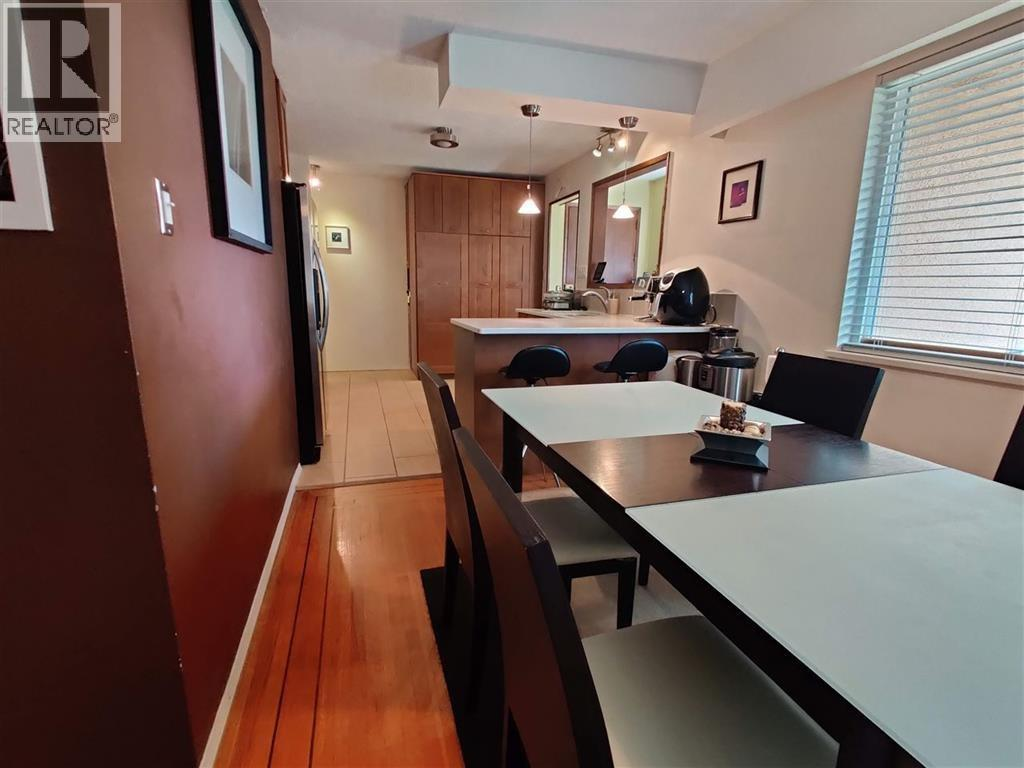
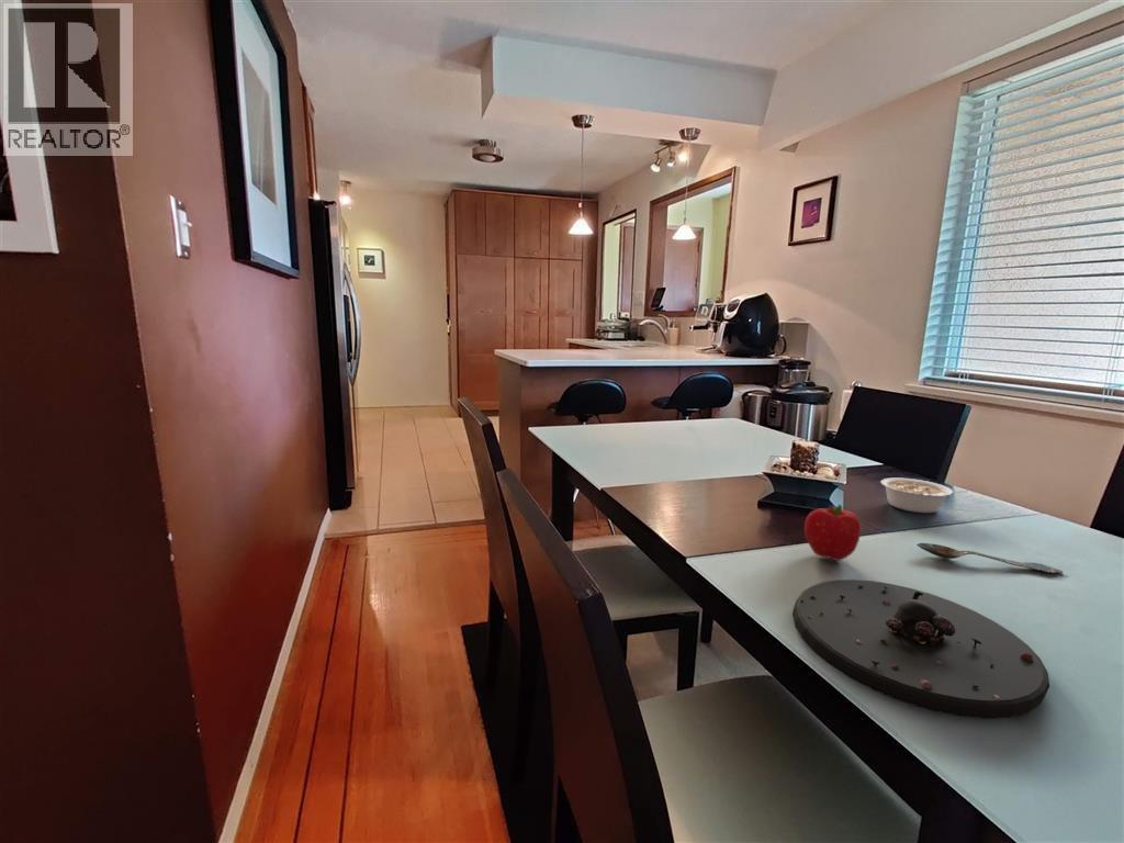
+ fruit (831, 530)
+ plate (909, 621)
+ legume (917, 494)
+ spoon (987, 557)
